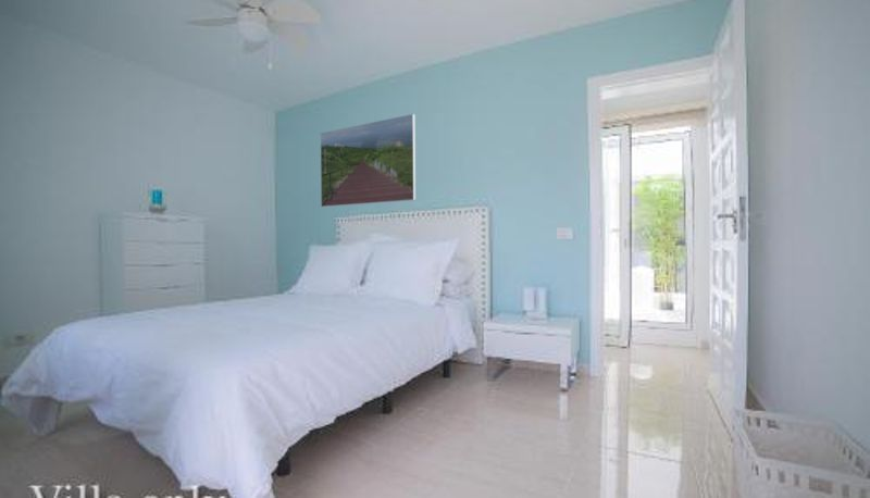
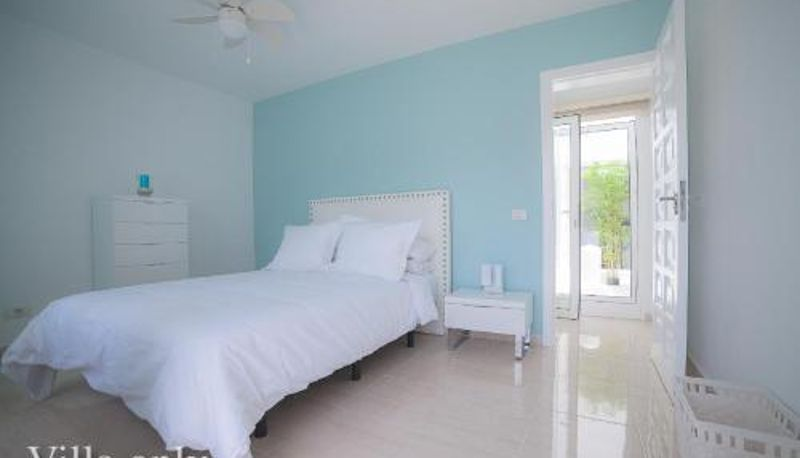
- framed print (364, 163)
